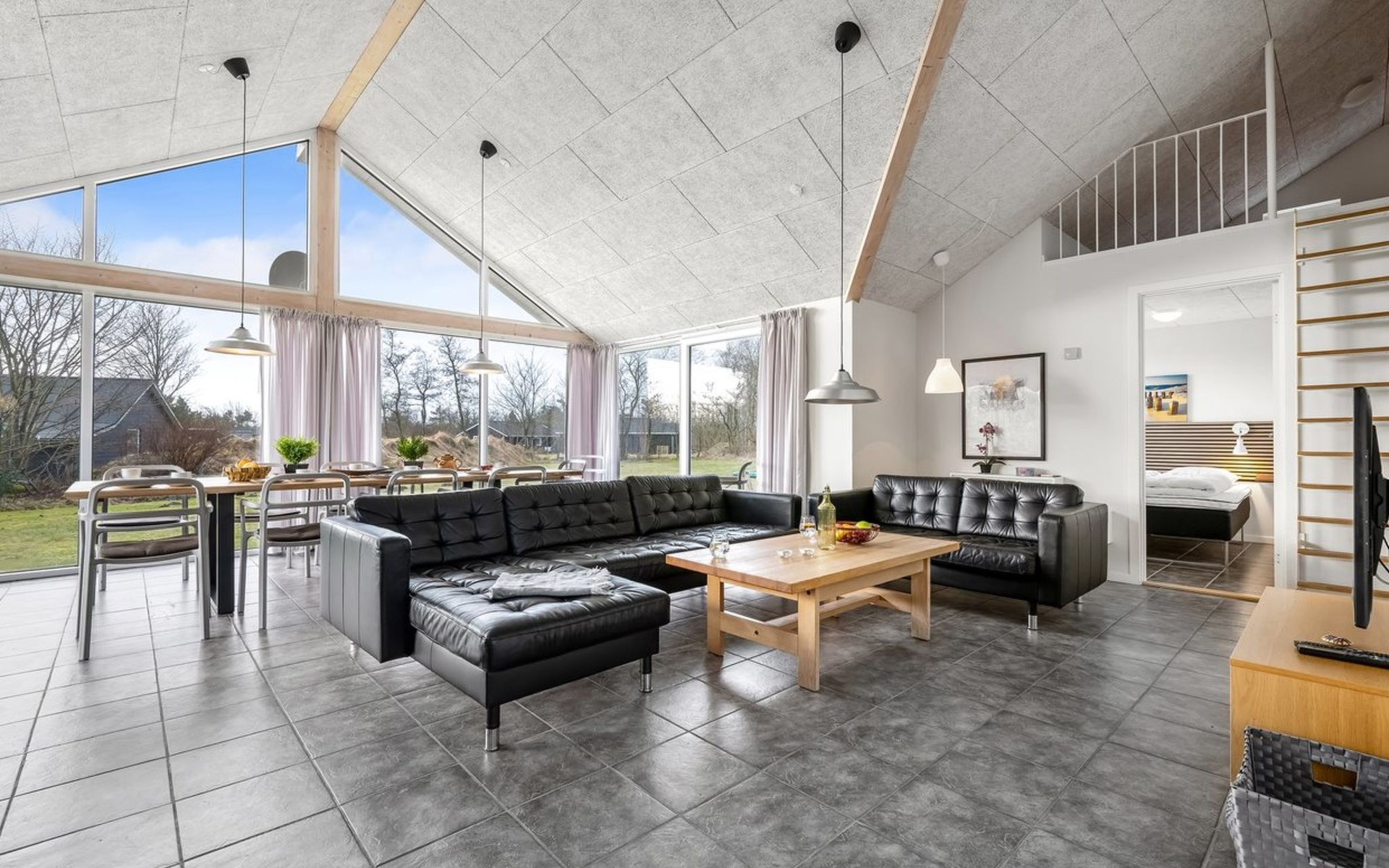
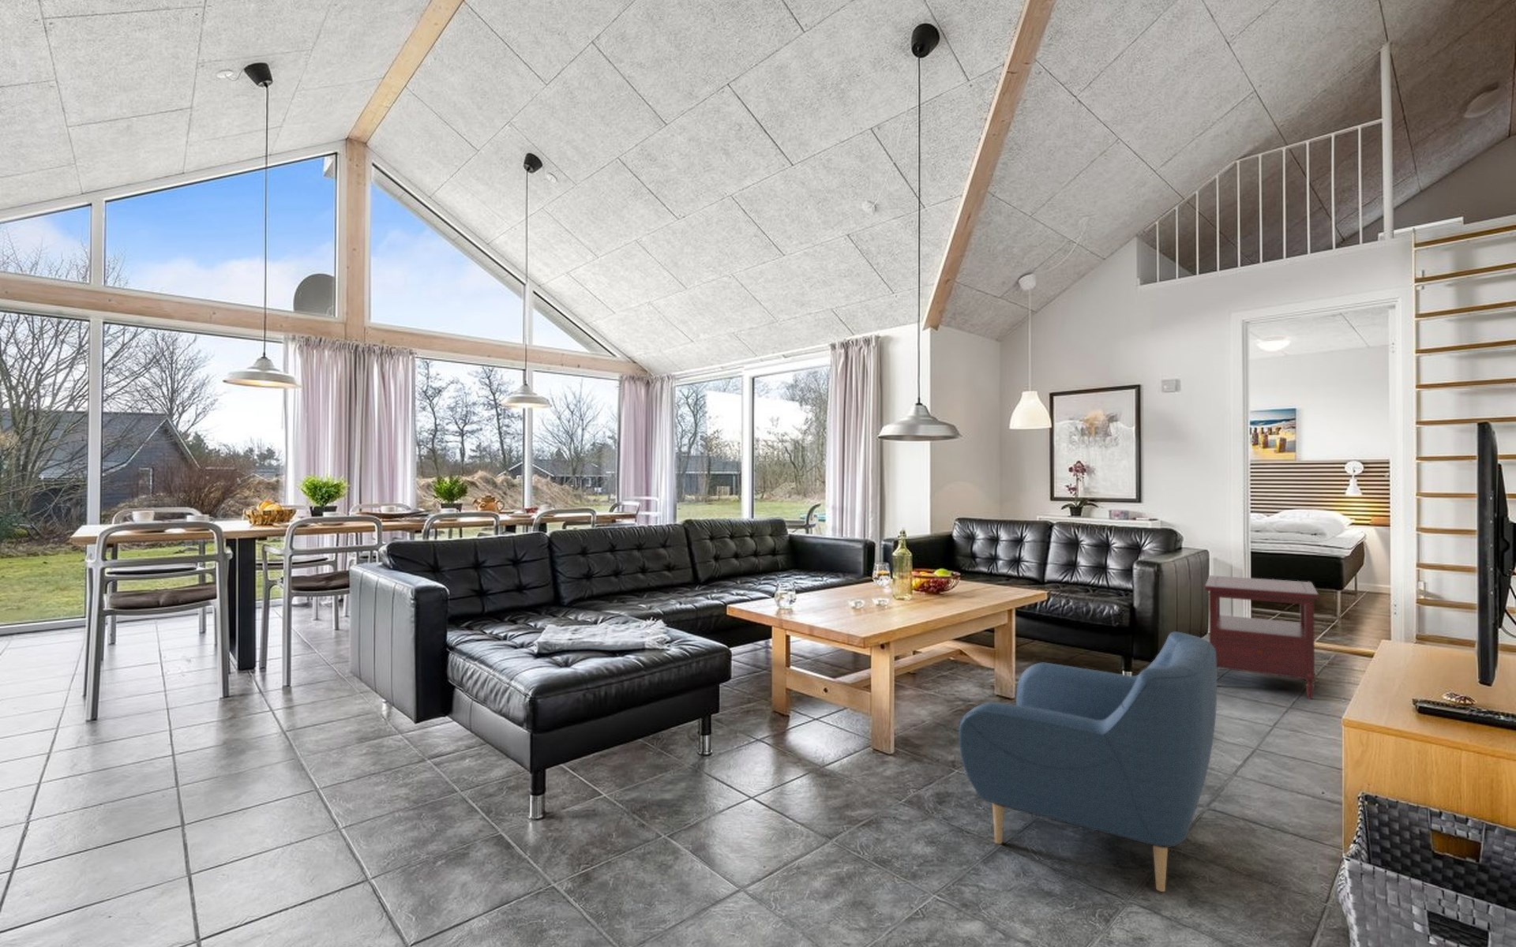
+ side table (1260, 633)
+ armchair (1079, 735)
